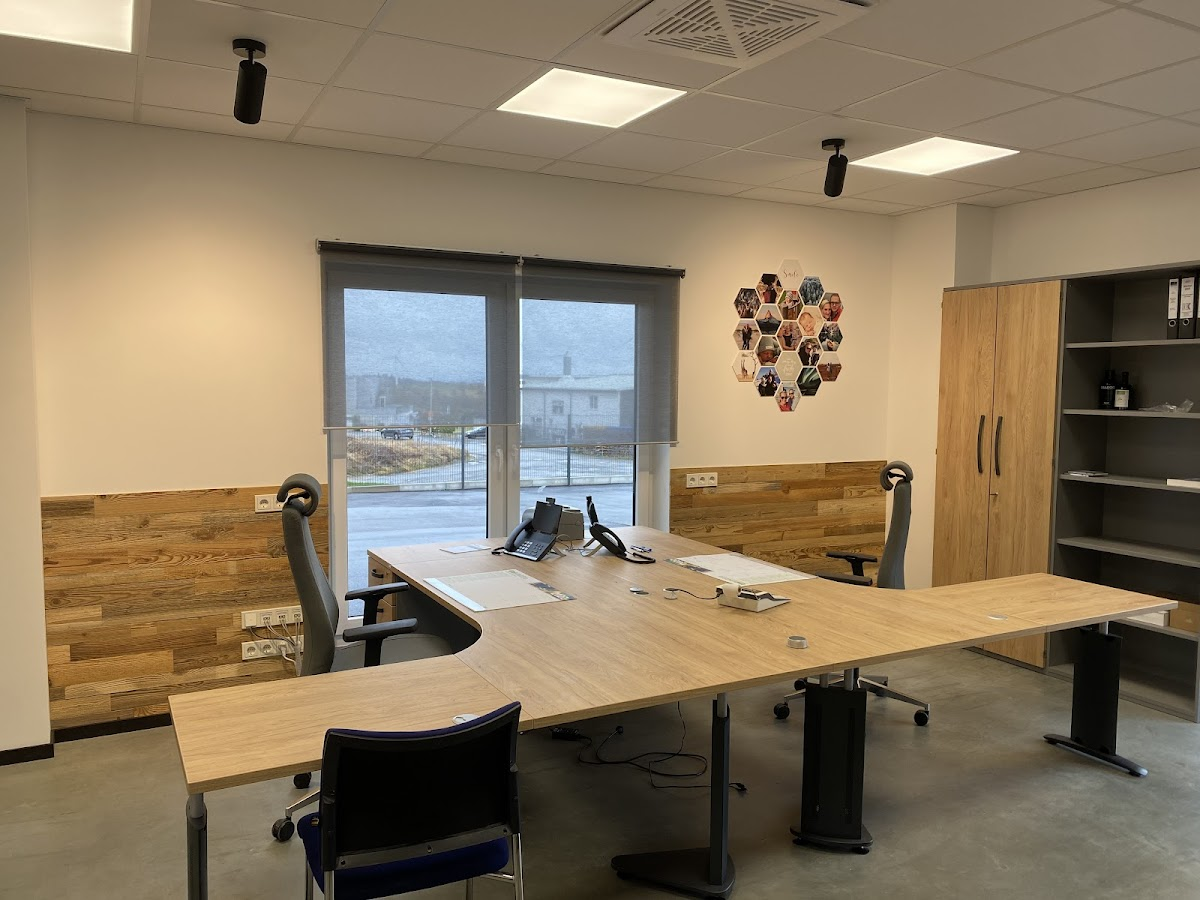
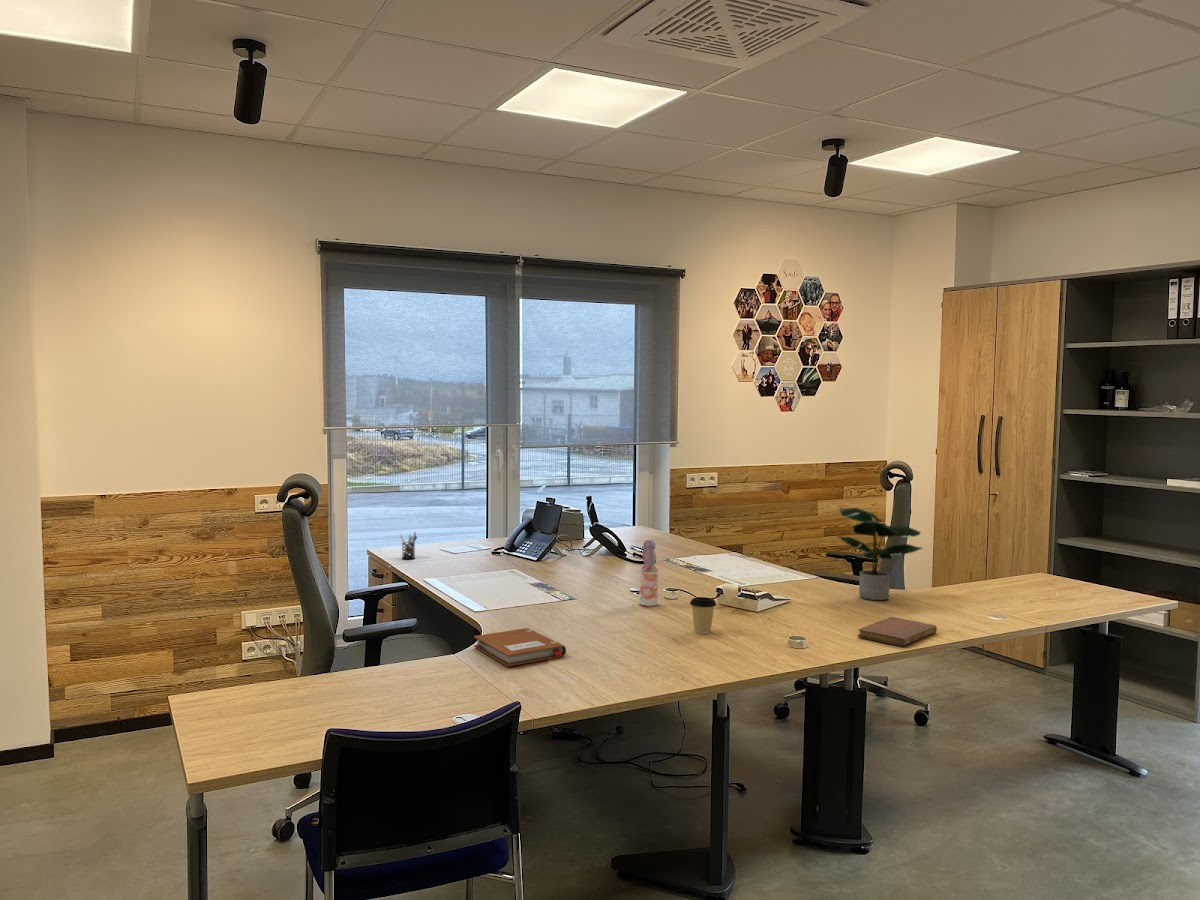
+ potted plant (877, 553)
+ bottle (649, 573)
+ pen holder (409, 544)
+ notebook (520, 646)
+ notebook (897, 630)
+ coffee cup (702, 615)
